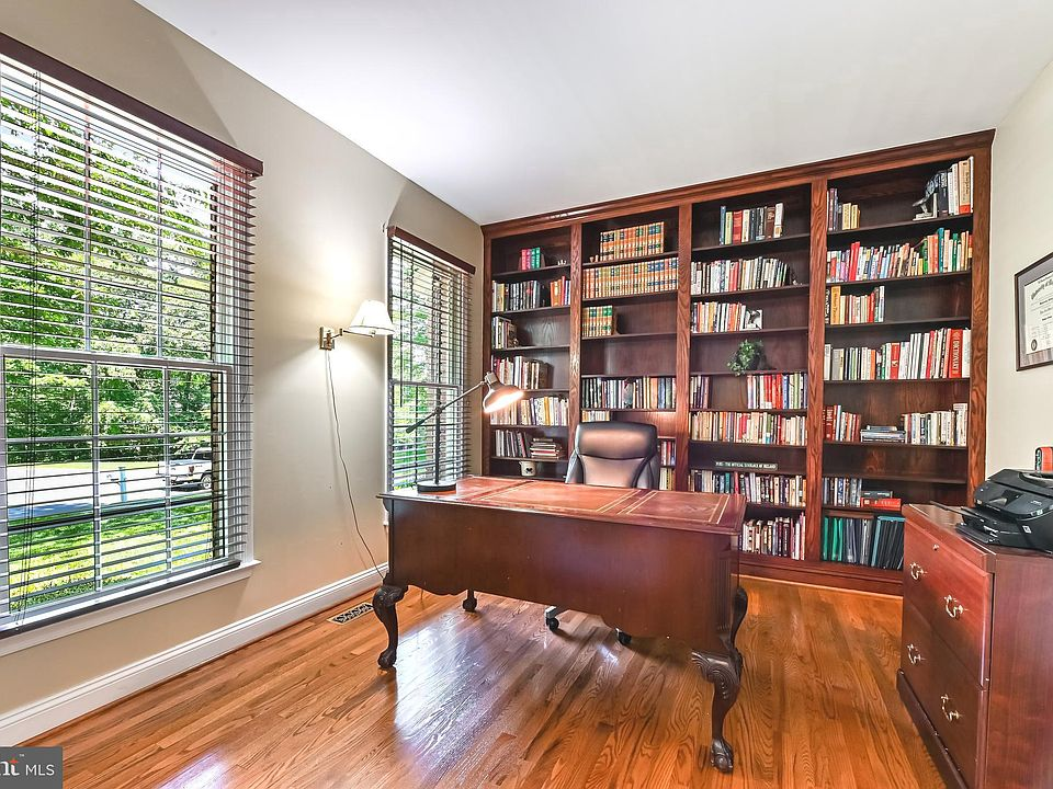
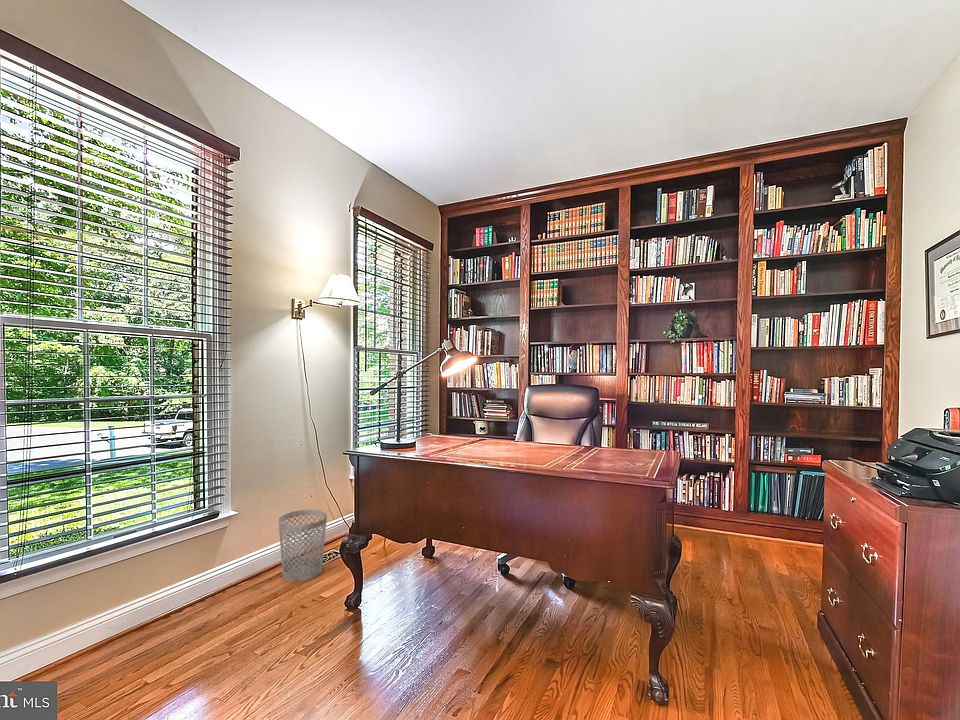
+ wastebasket (303, 545)
